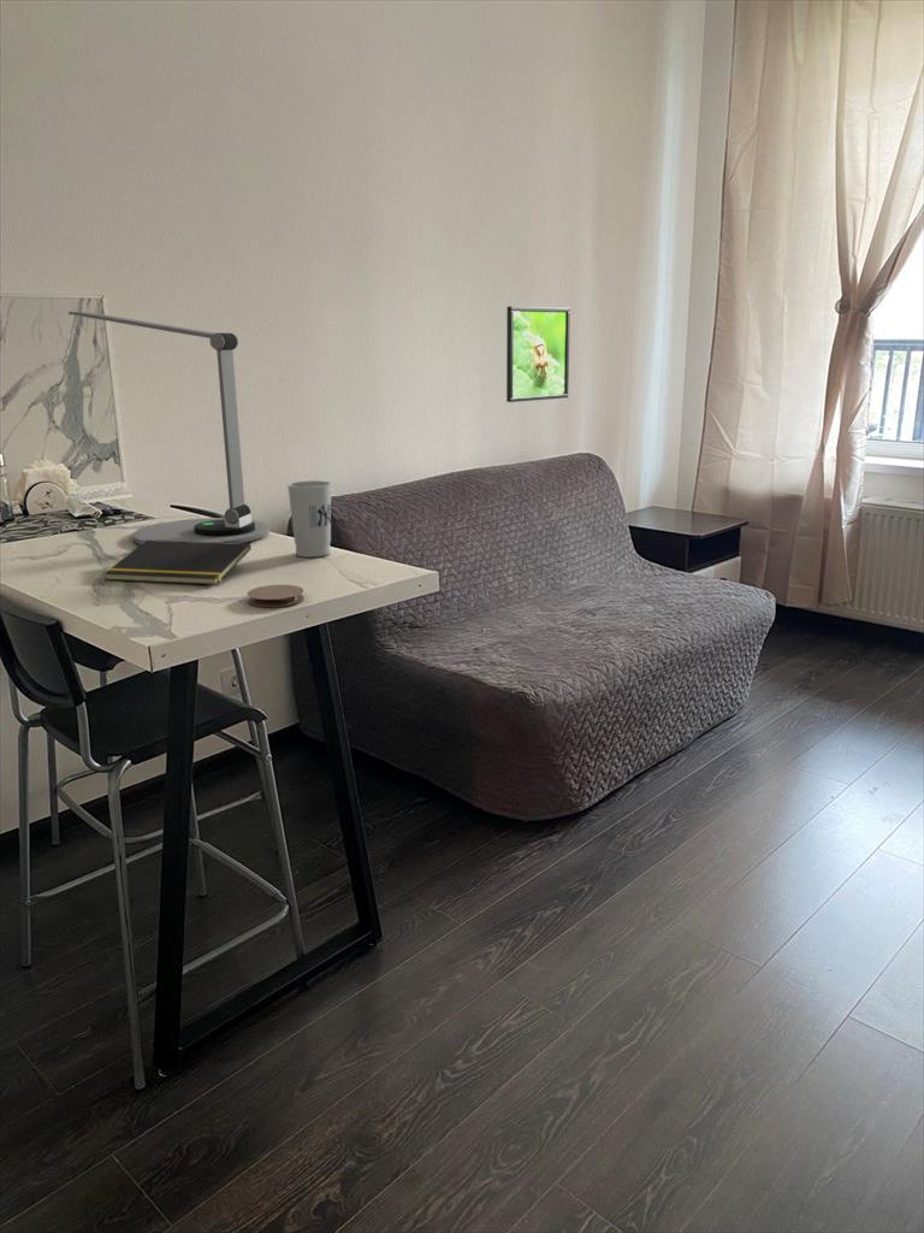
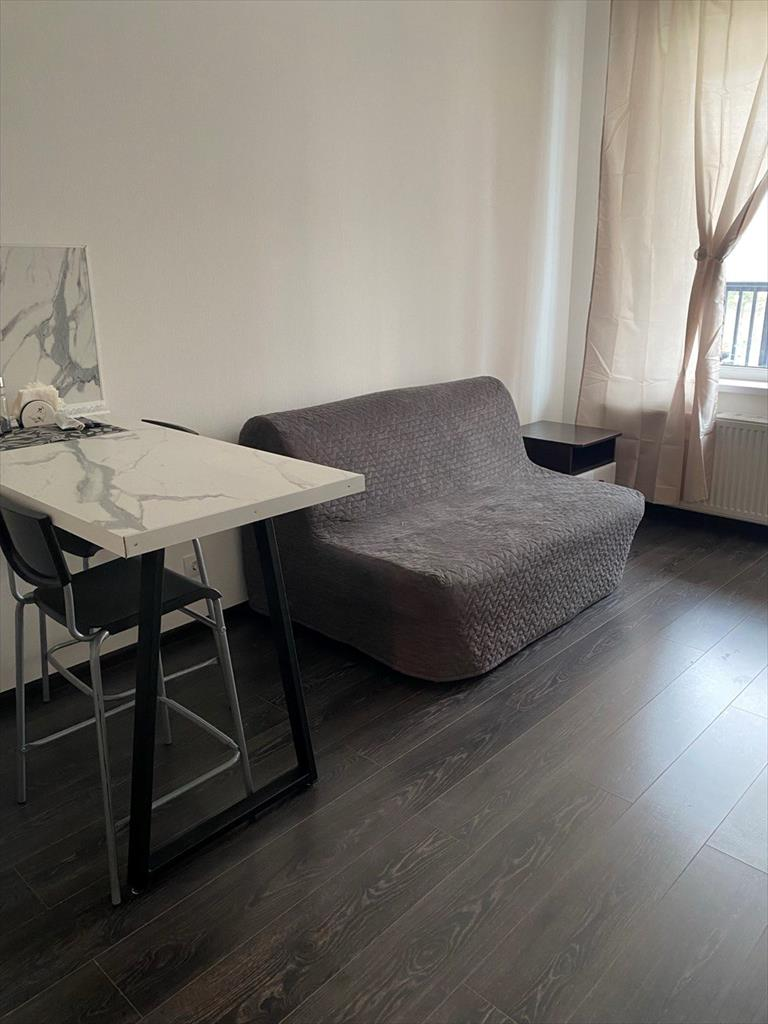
- notepad (179, 560)
- cup (310, 519)
- desk lamp (223, 425)
- coaster (276, 595)
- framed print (538, 354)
